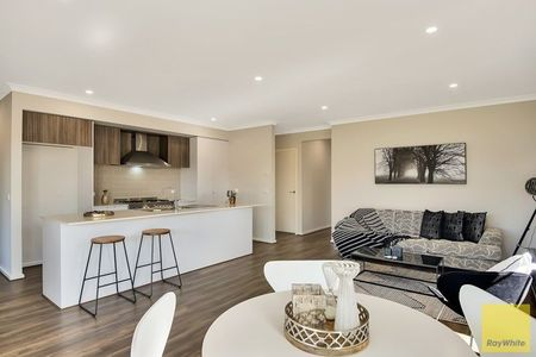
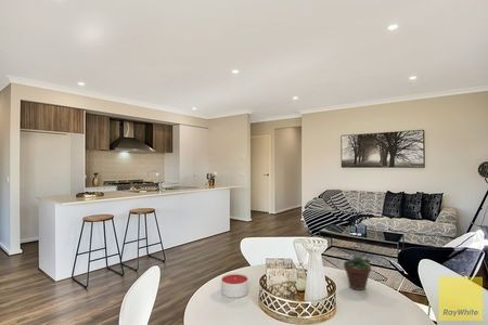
+ candle (234, 284)
+ succulent plant (357, 265)
